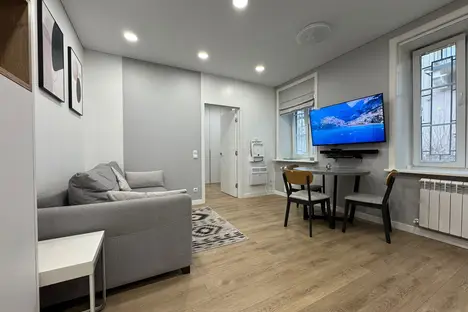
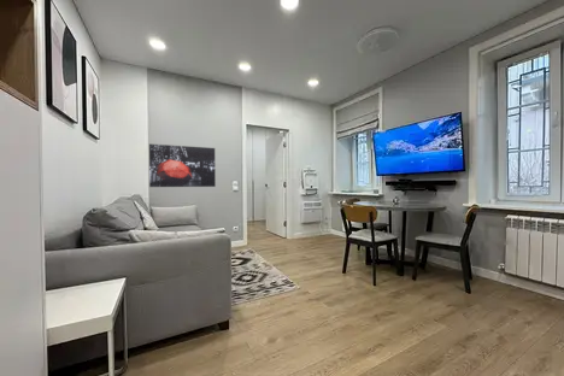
+ wall art (183, 166)
